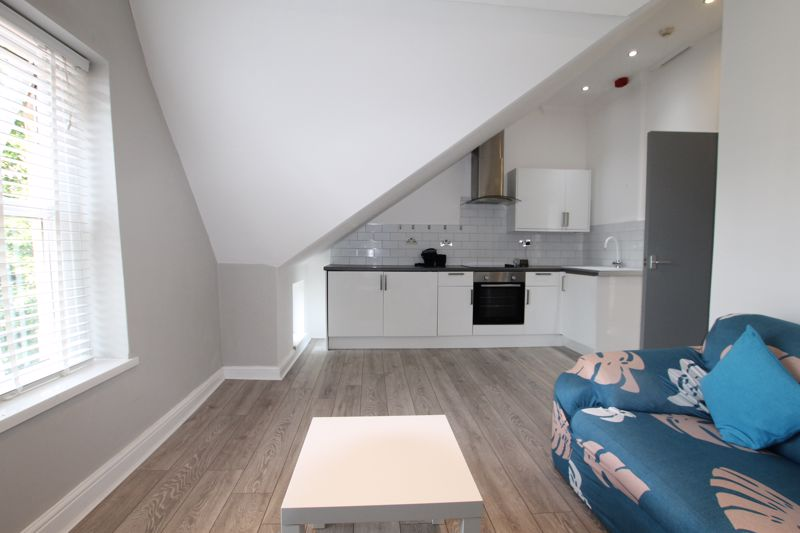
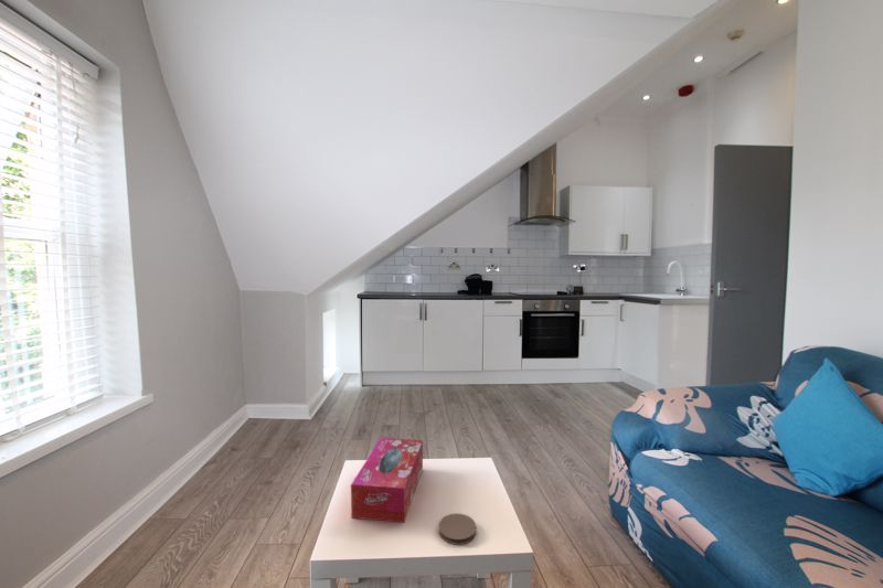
+ tissue box (391, 474)
+ coaster (457, 527)
